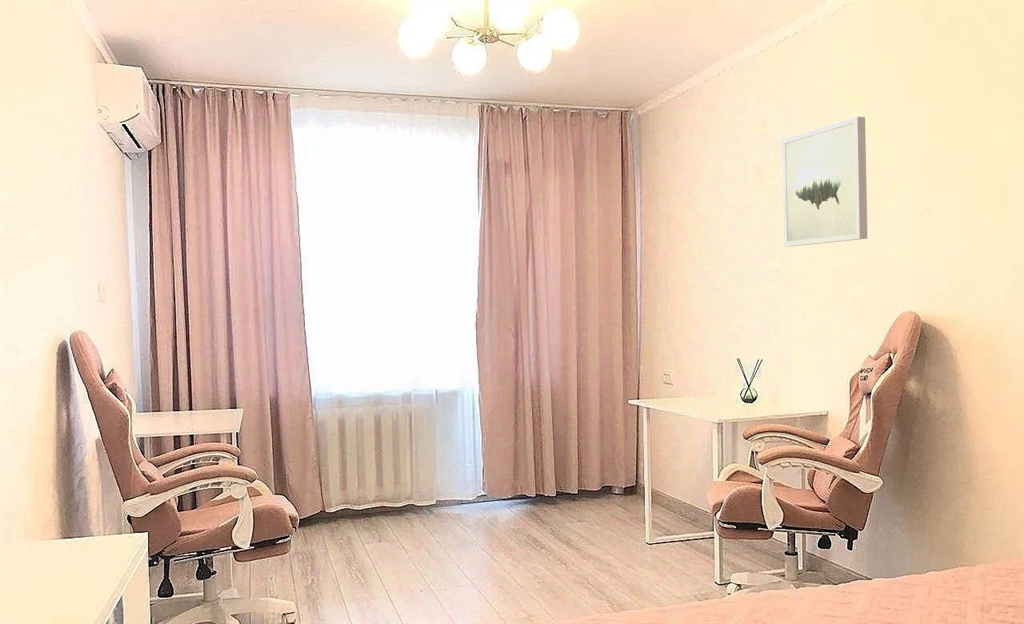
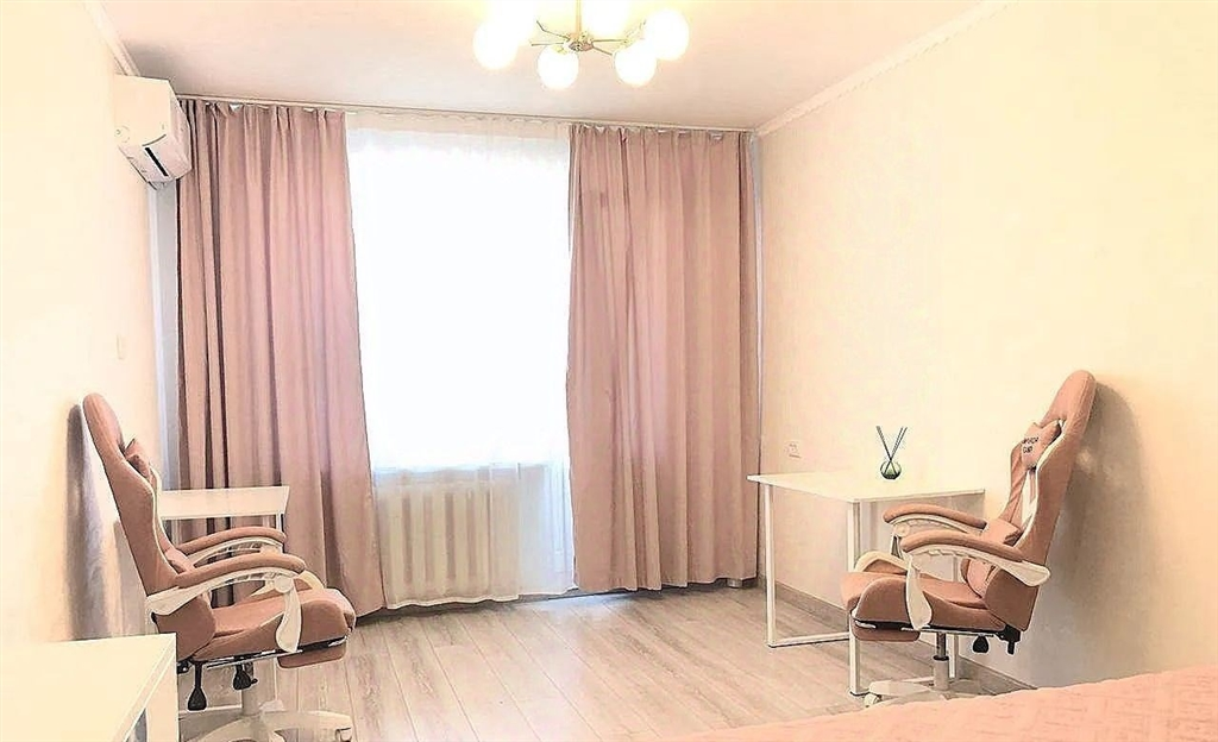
- wall art (822, 186)
